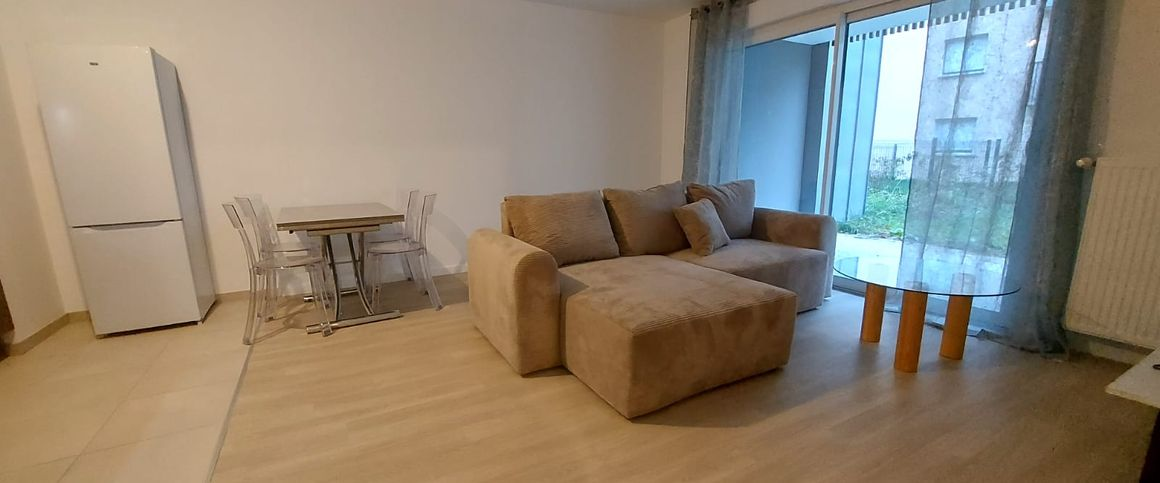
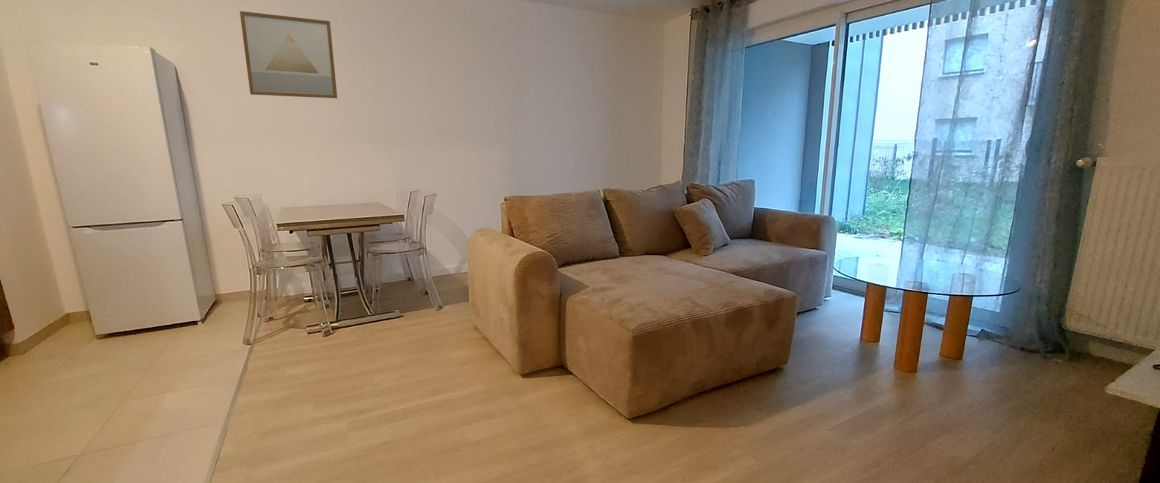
+ wall art (291, 57)
